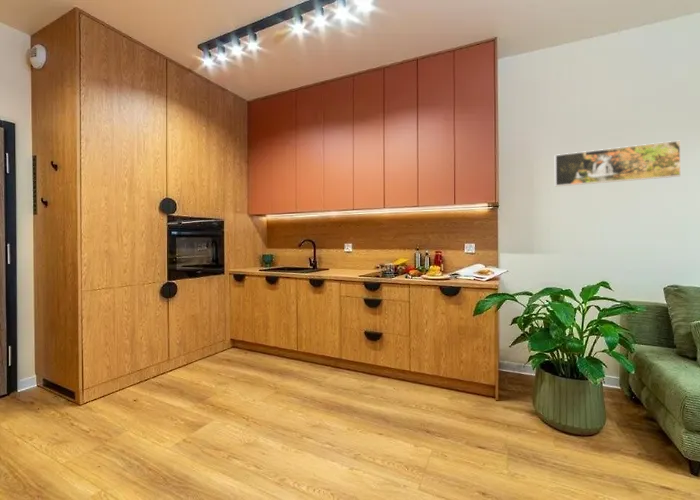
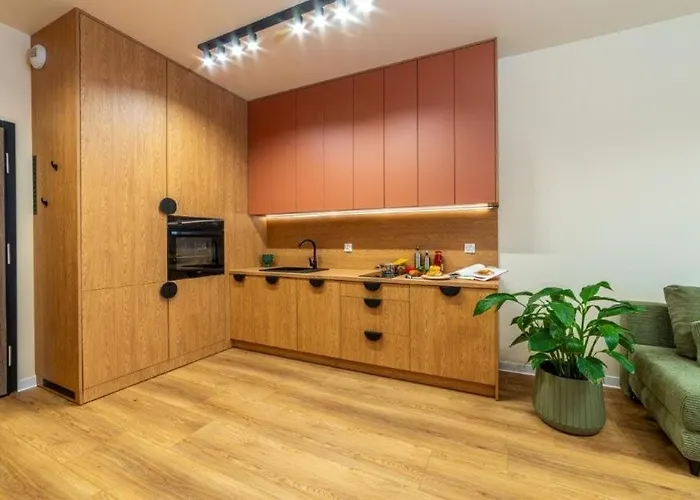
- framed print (613, 165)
